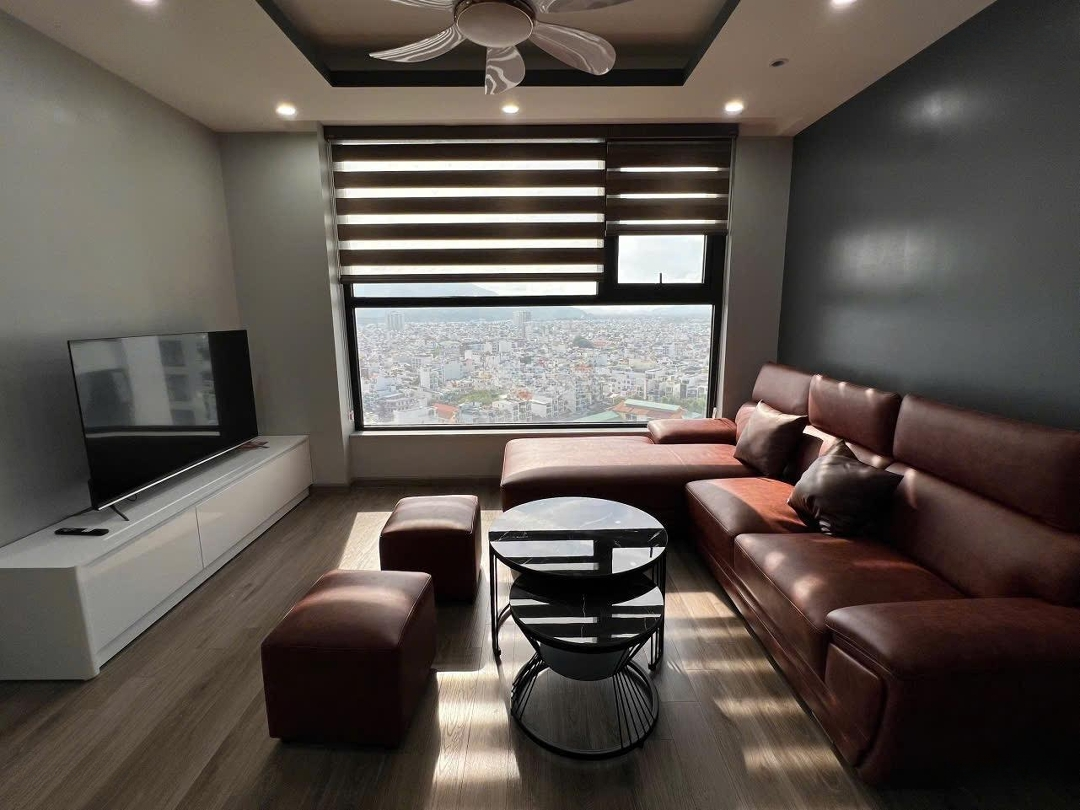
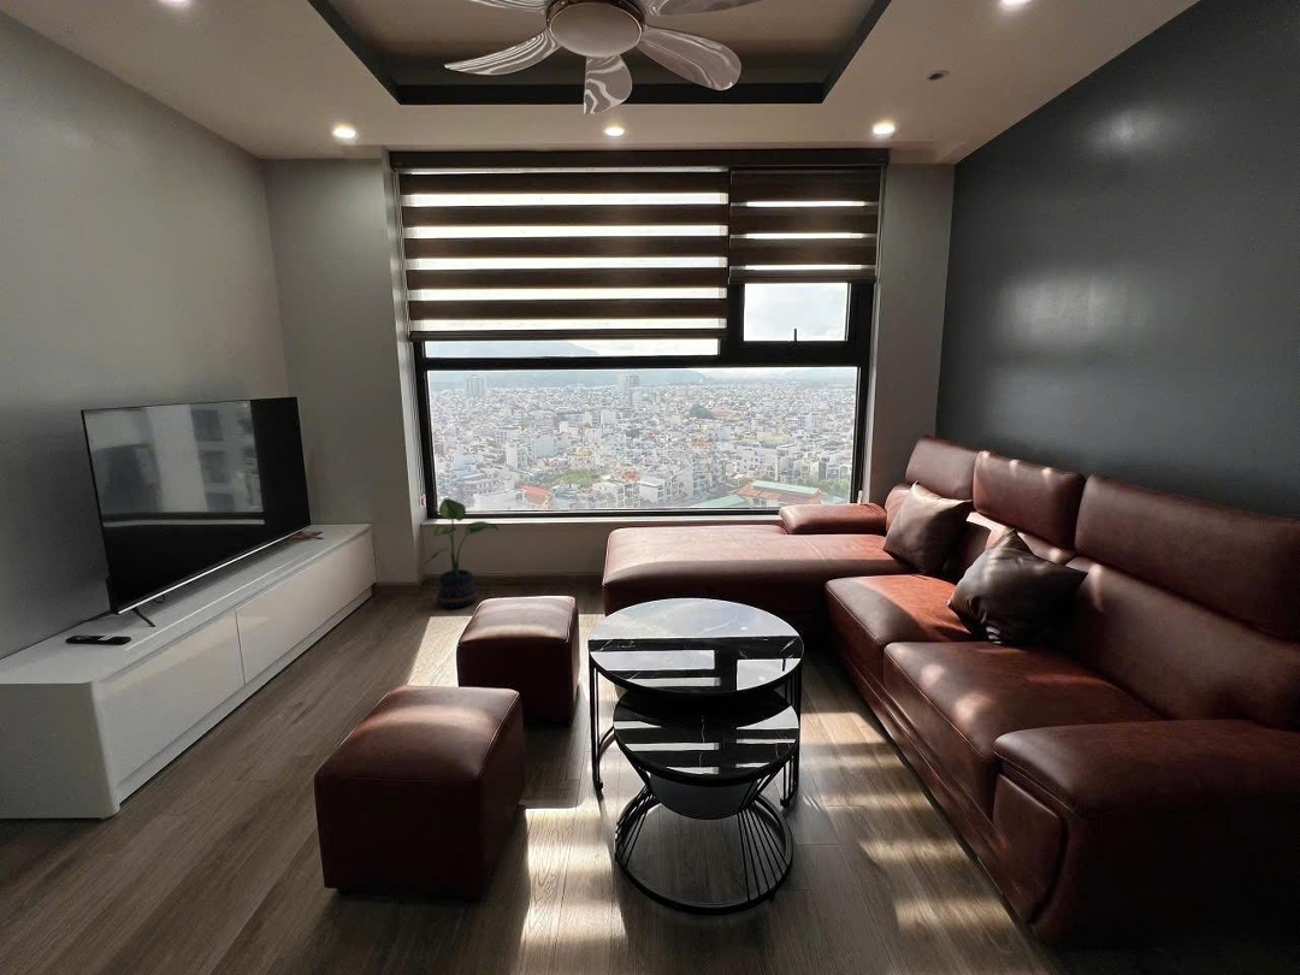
+ potted plant (459, 552)
